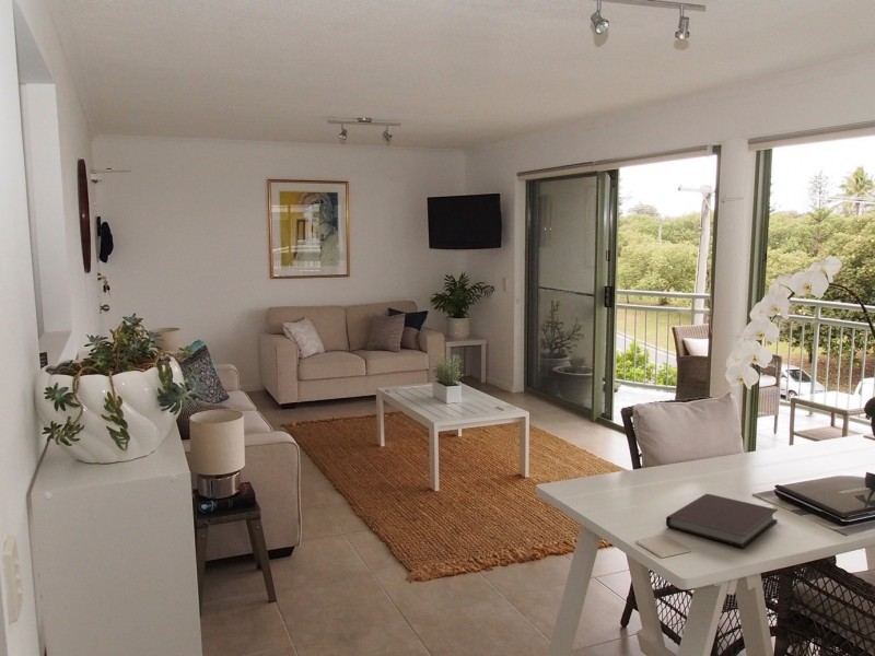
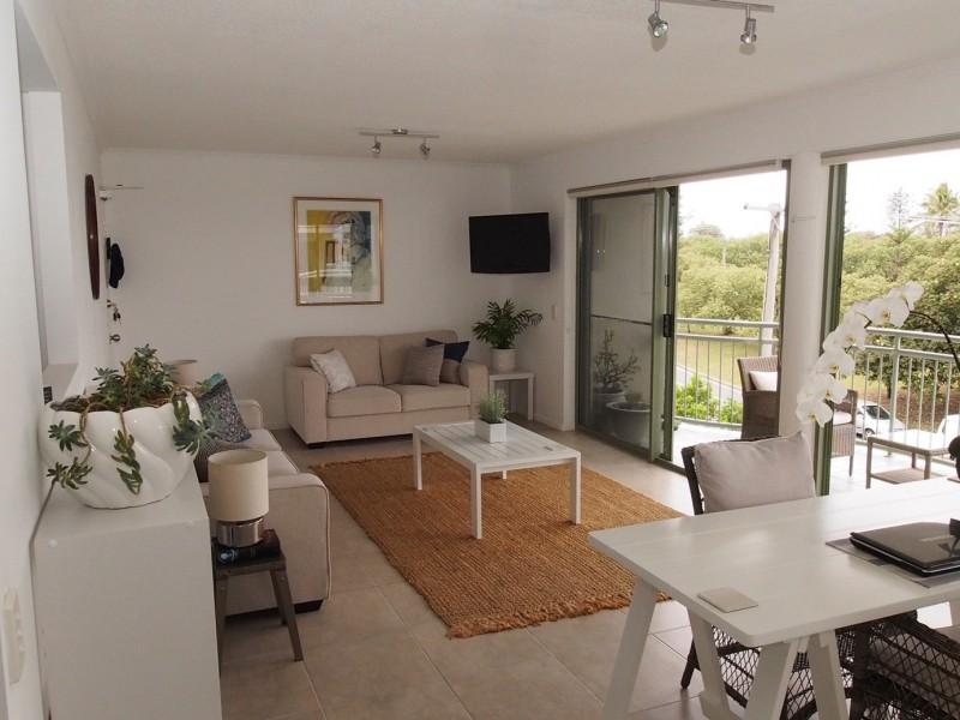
- notebook (722, 517)
